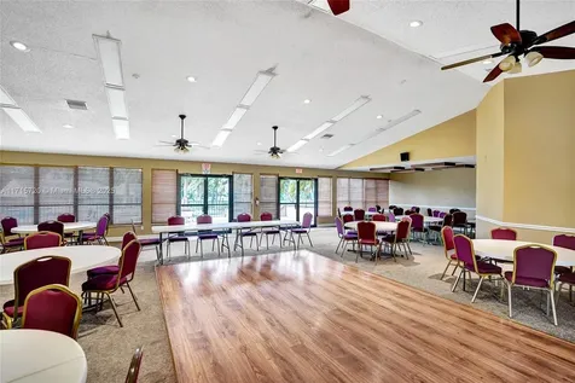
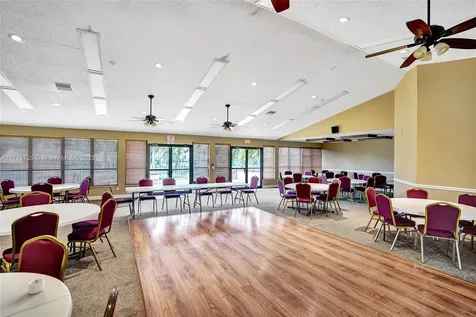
+ candle (32, 286)
